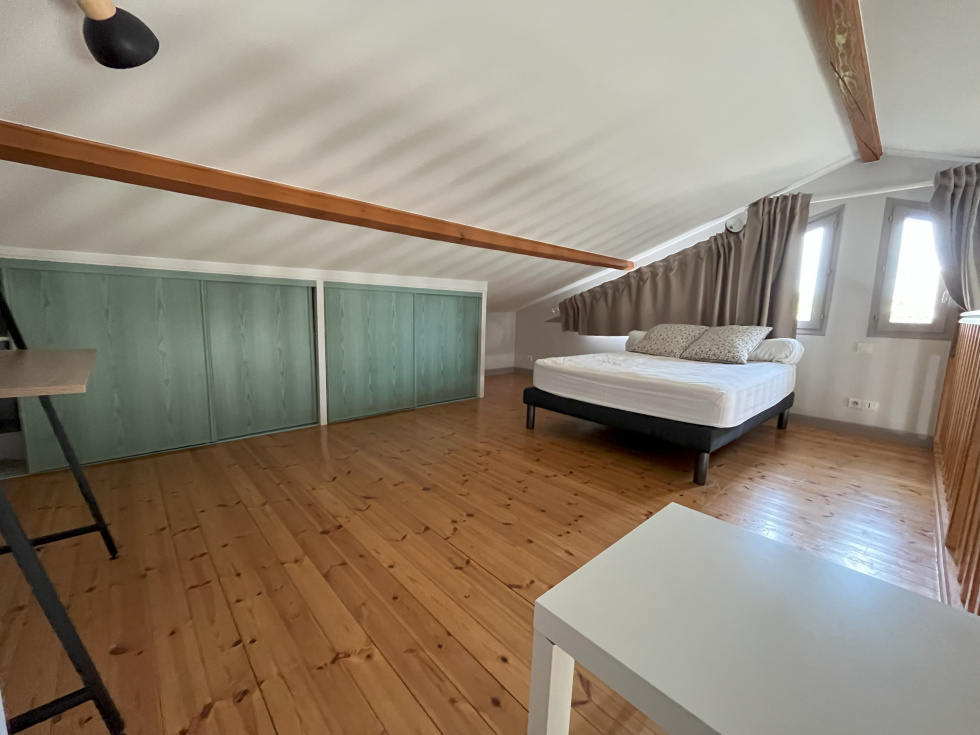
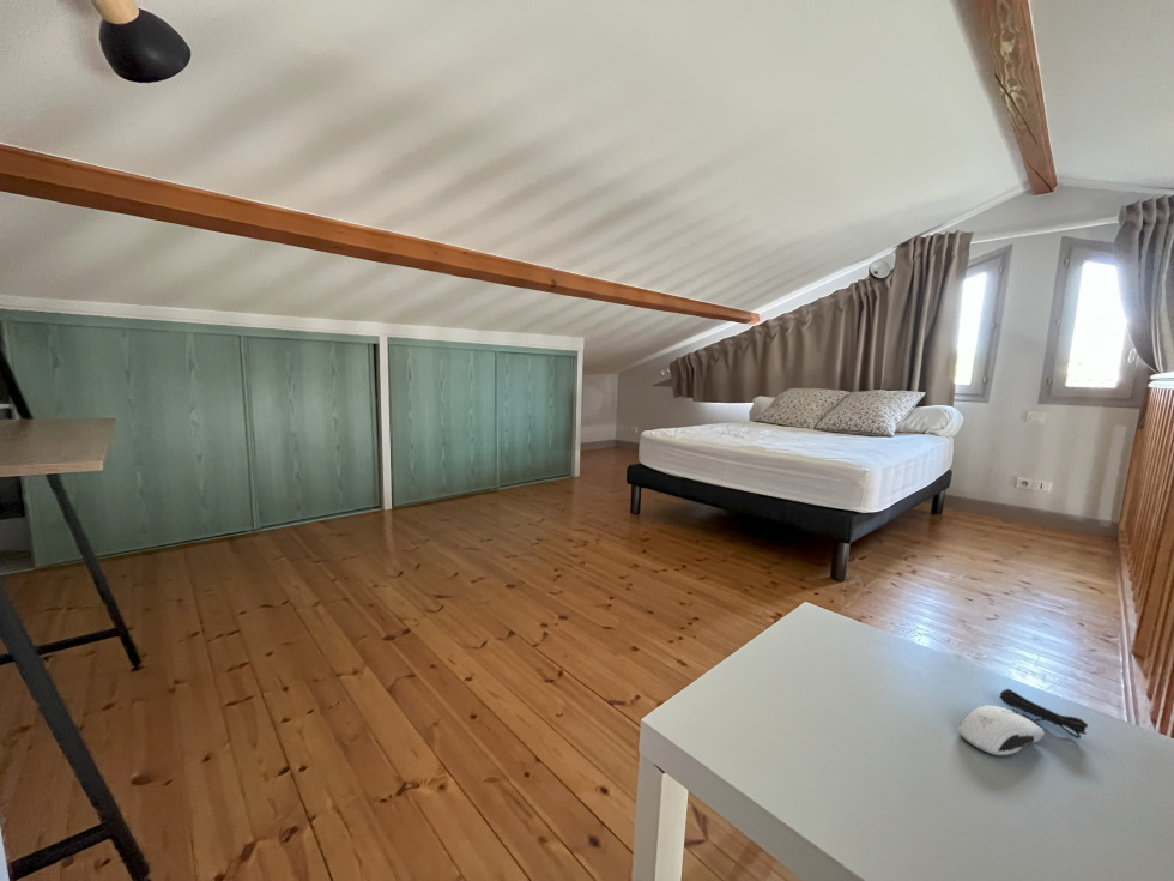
+ computer mouse (1013, 720)
